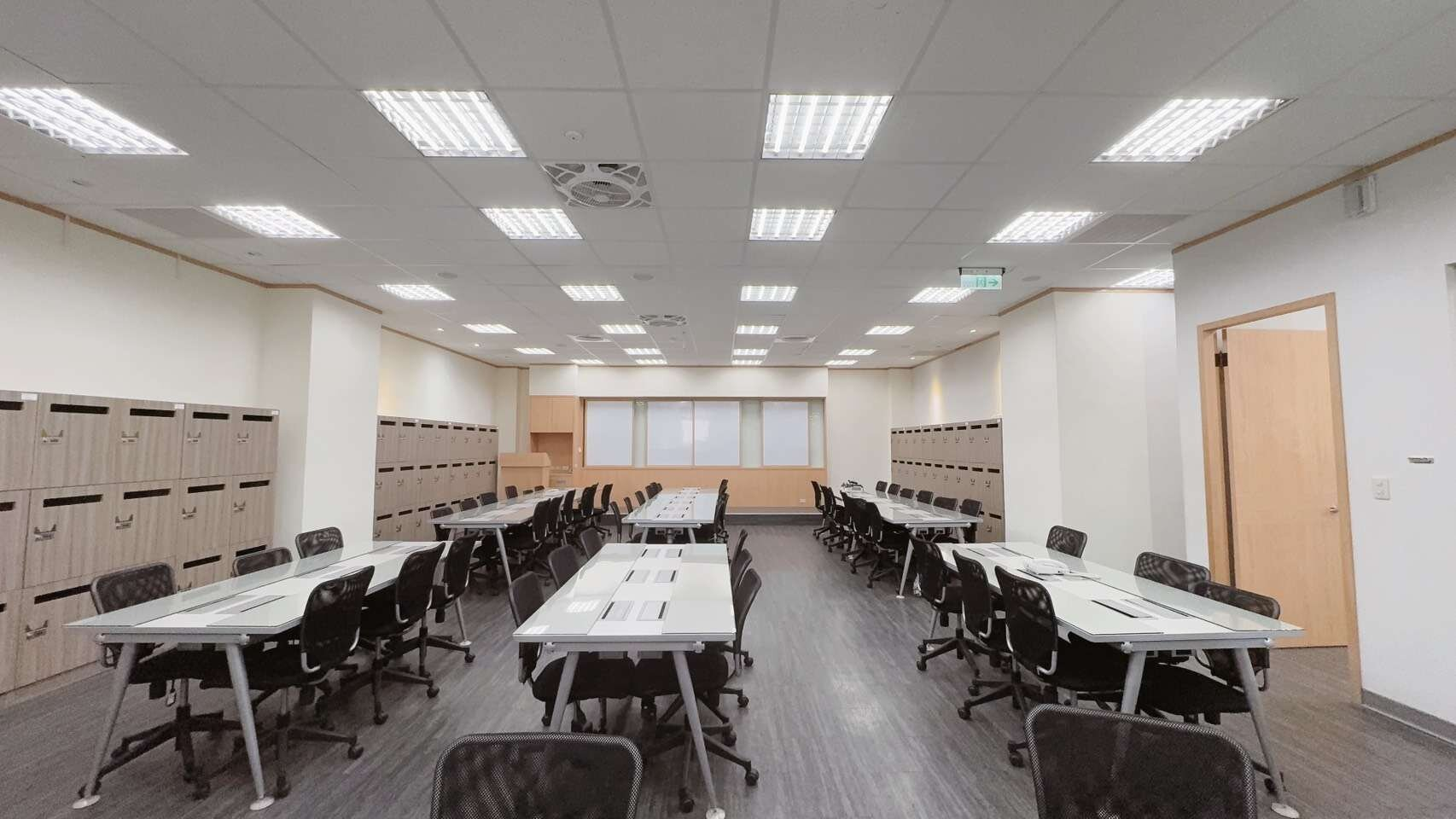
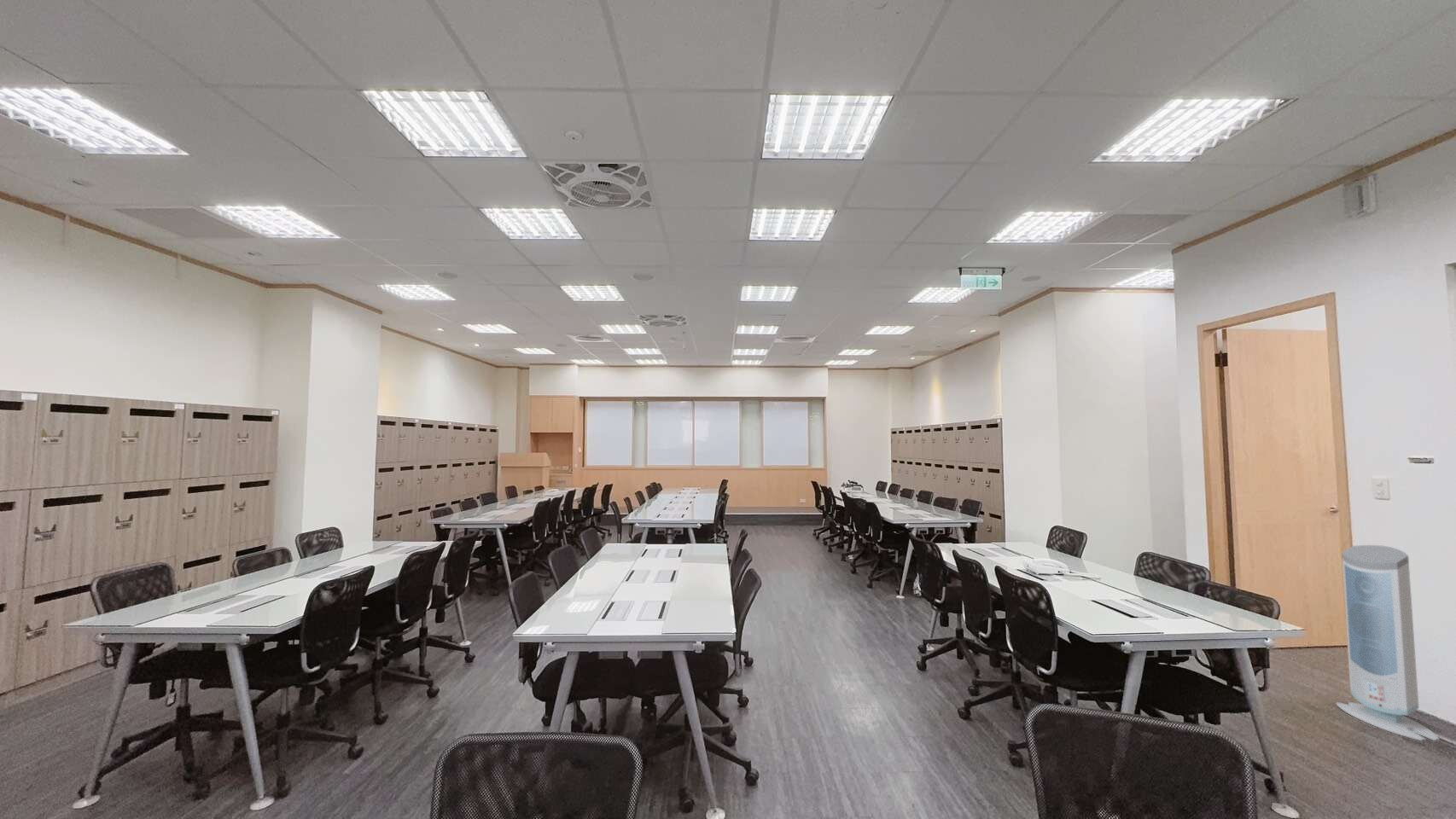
+ air purifier (1379, 633)
